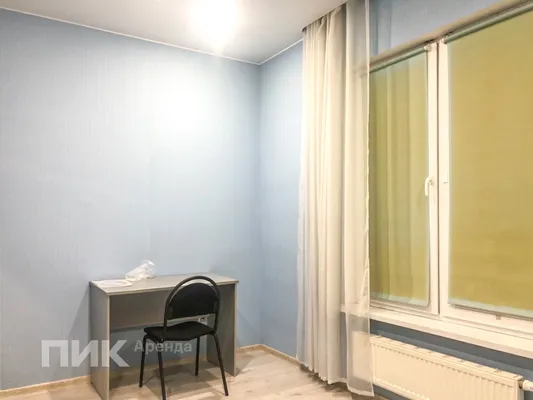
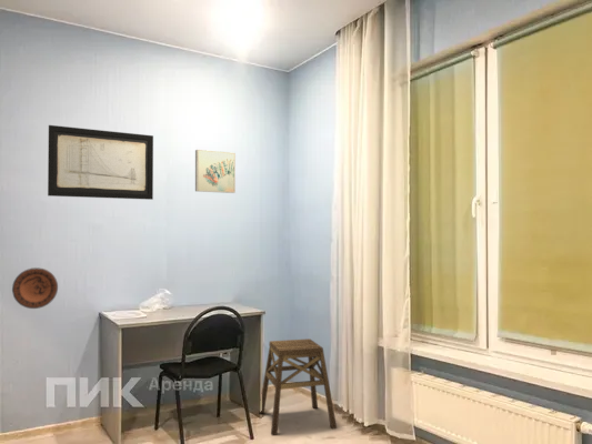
+ wall art (103, 163)
+ stool (295, 382)
+ wall art (215, 171)
+ decorative plate (34, 287)
